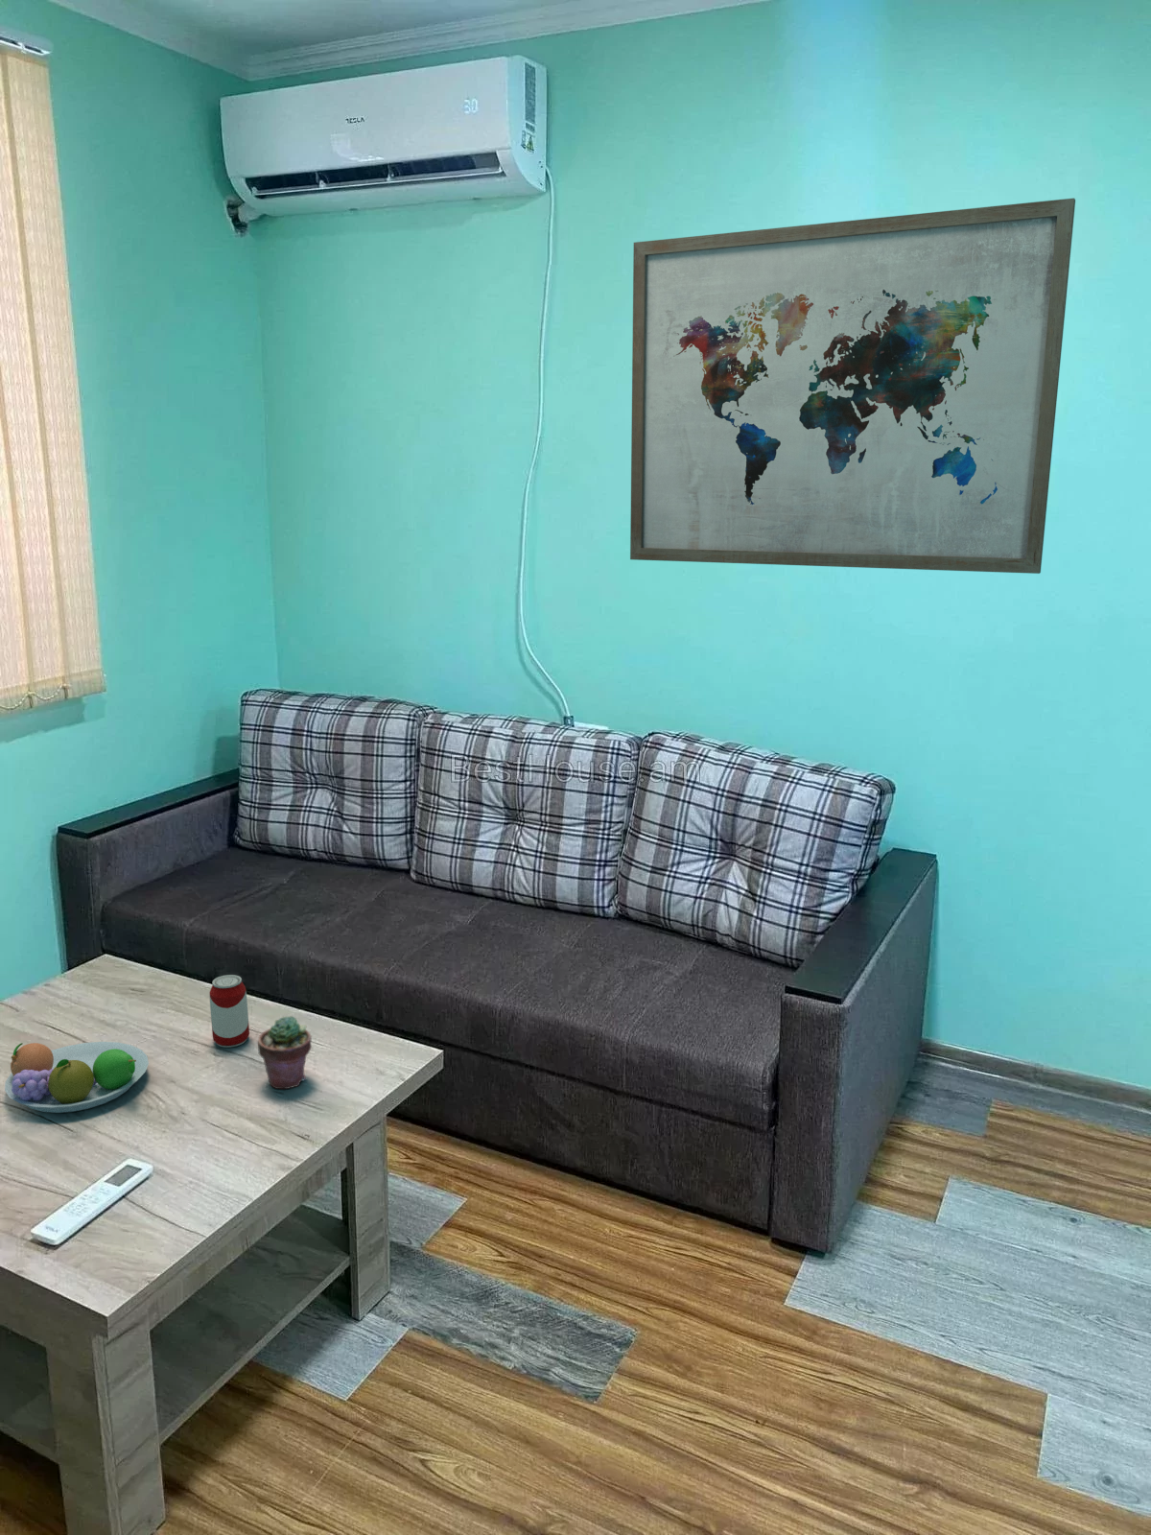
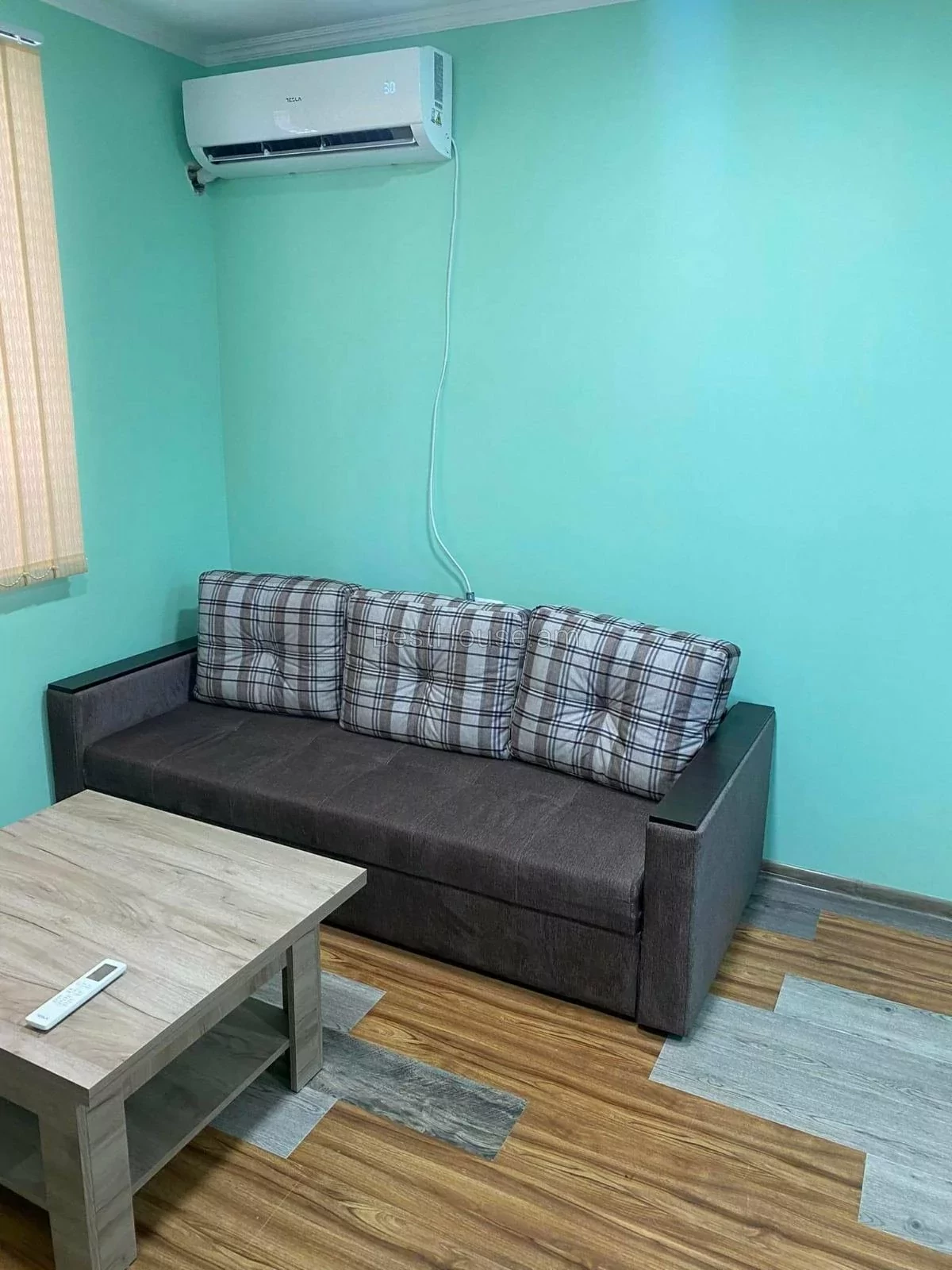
- fruit bowl (79, 1062)
- wall art (827, 400)
- beverage can (230, 1010)
- potted succulent (285, 1049)
